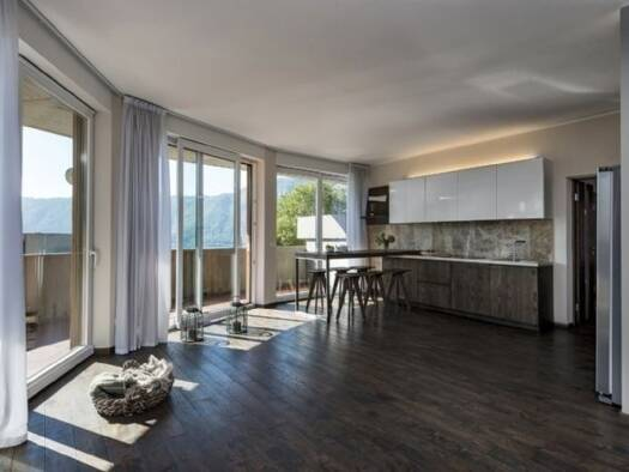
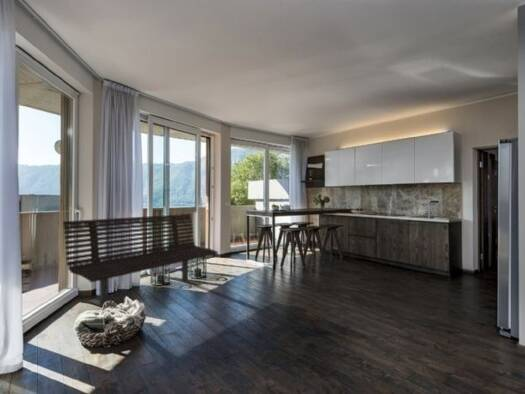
+ bench (151, 254)
